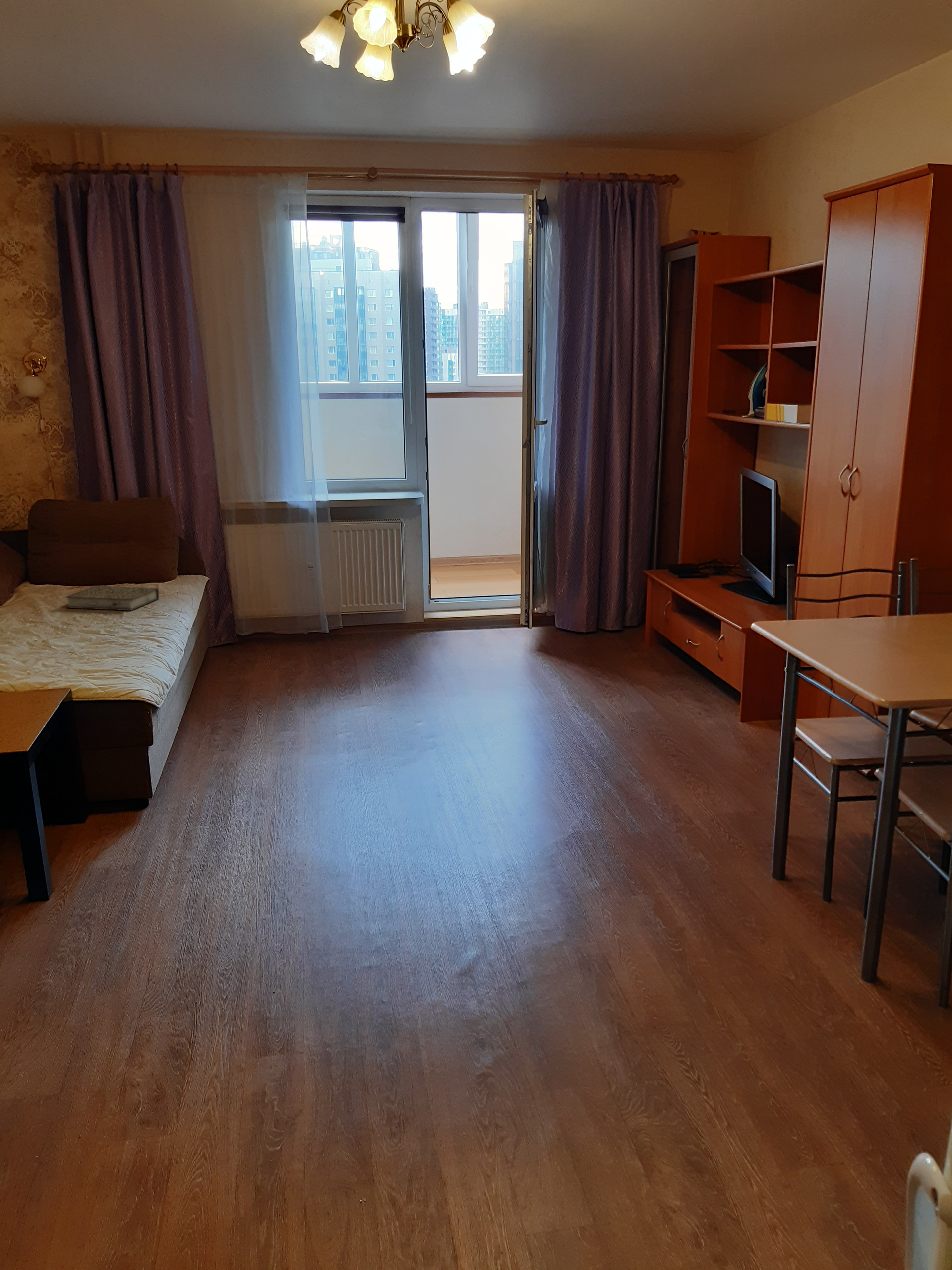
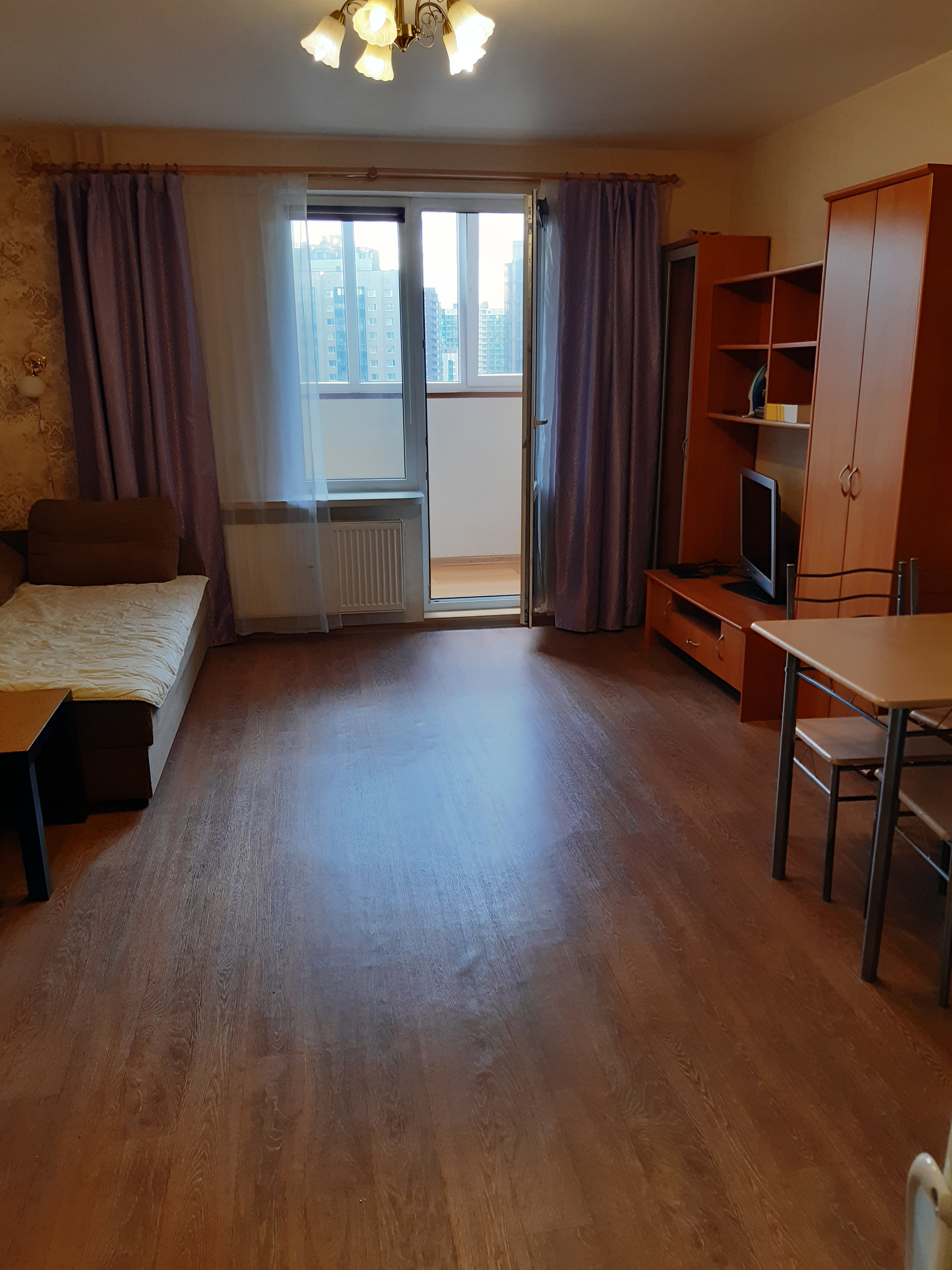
- book (110, 598)
